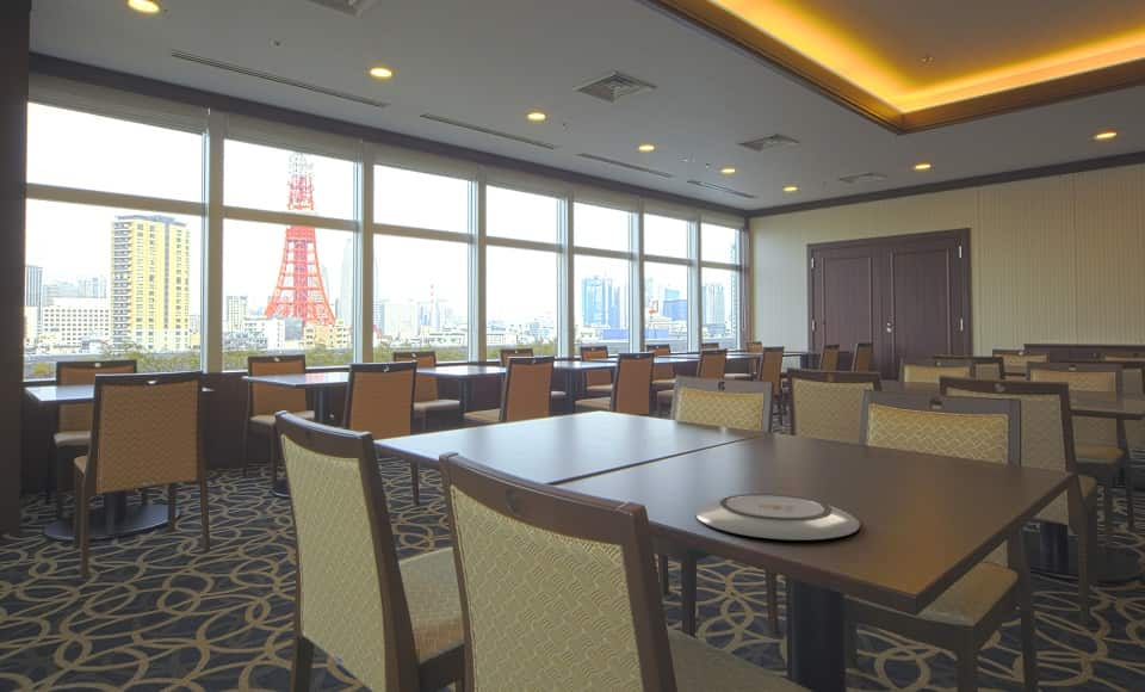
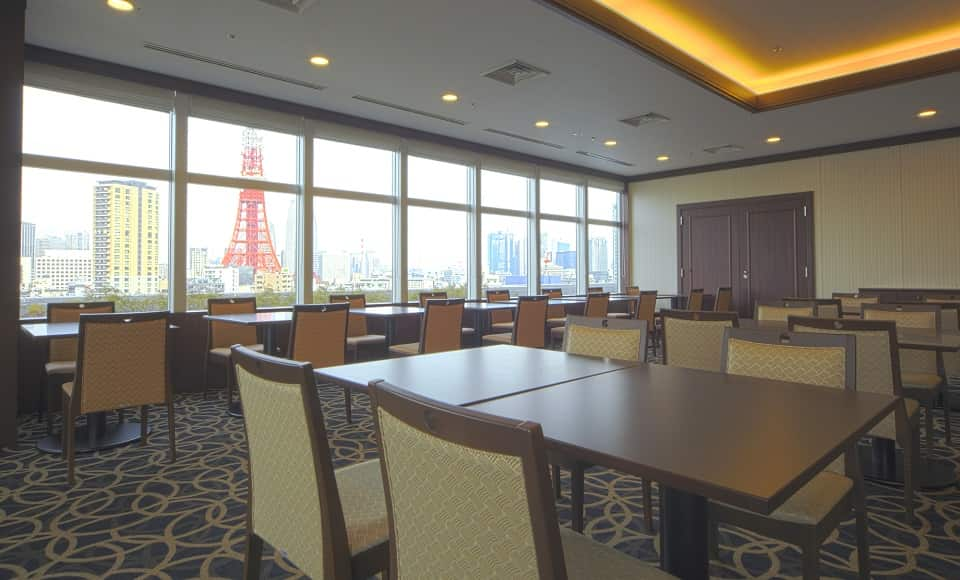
- plate (774, 511)
